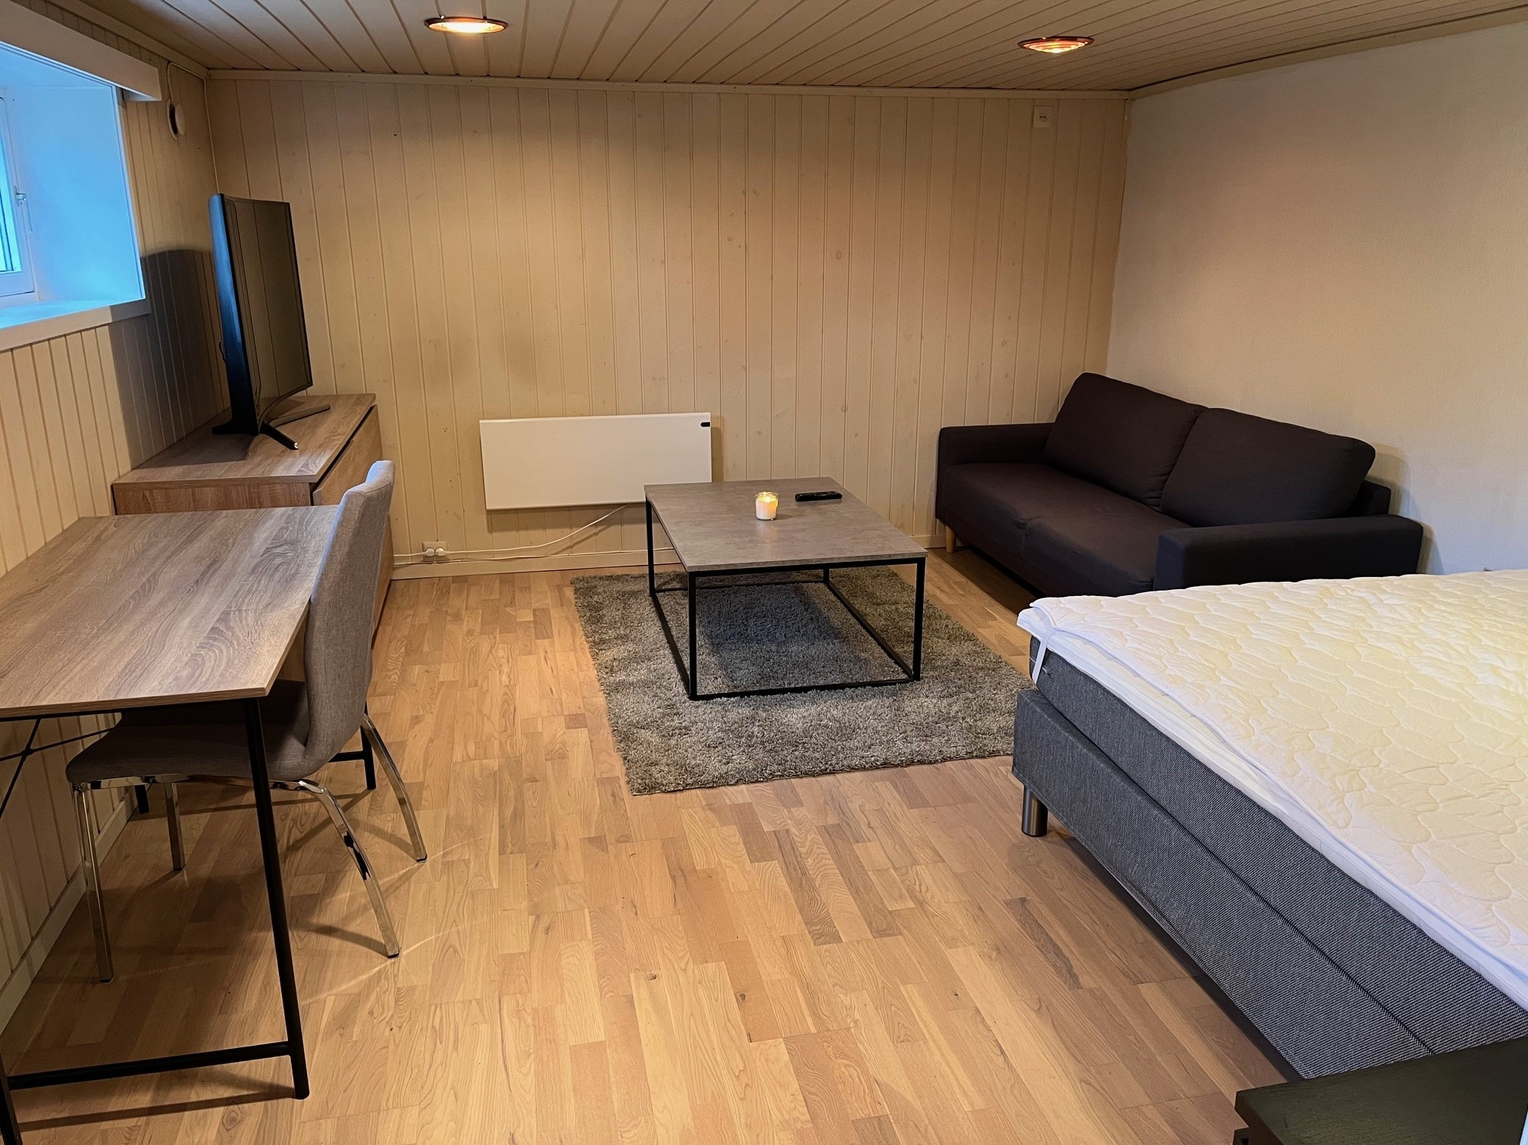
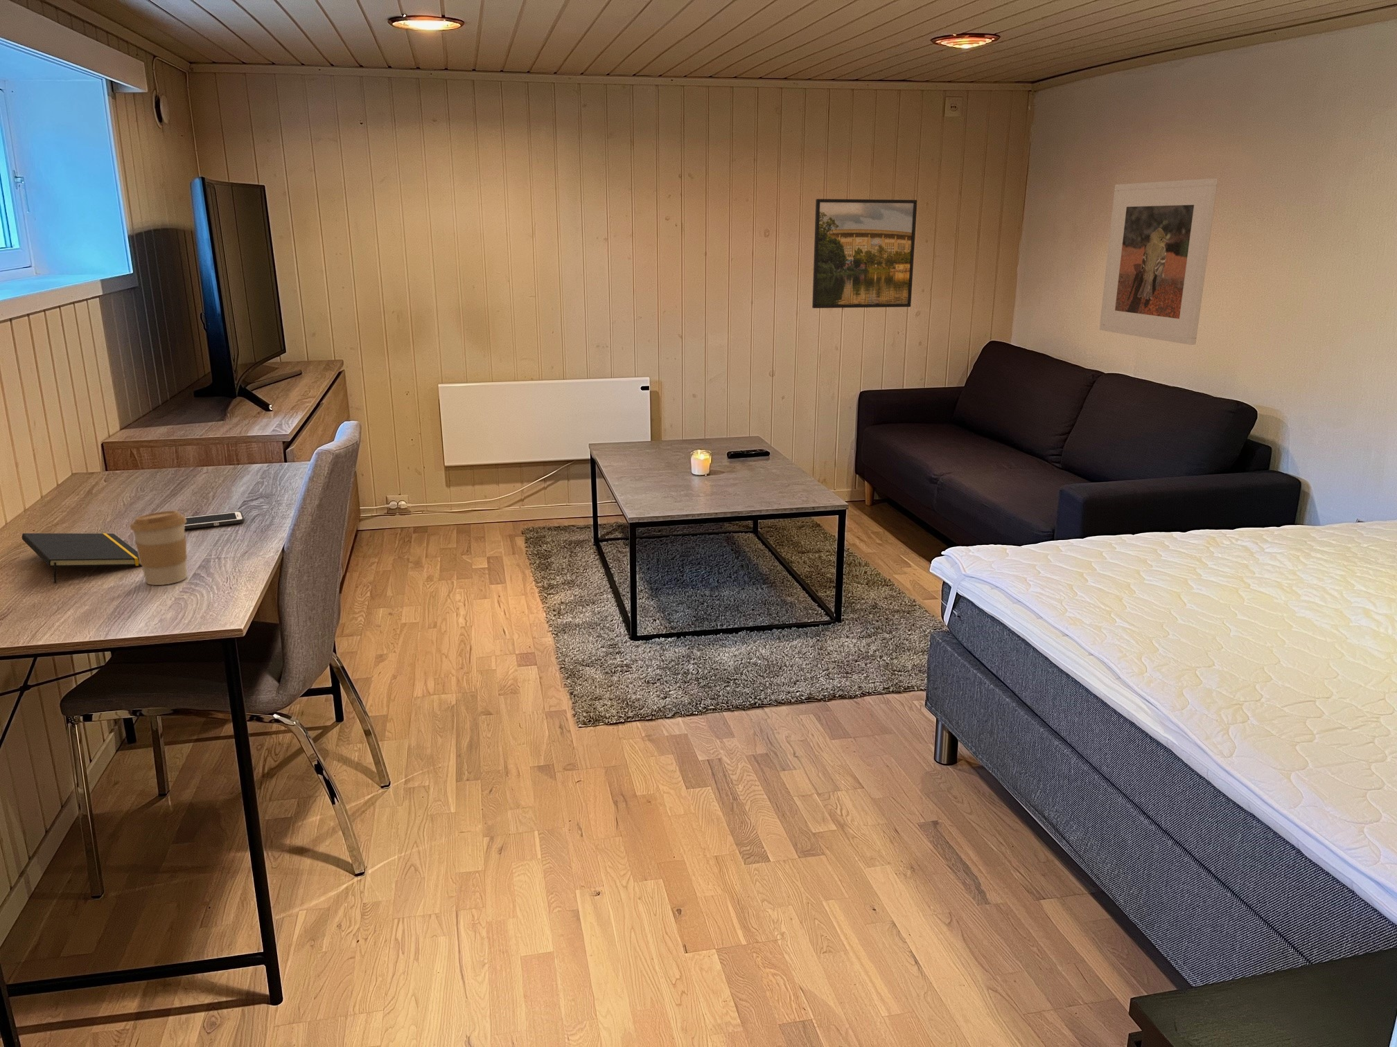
+ notepad (84, 549)
+ coffee cup (162, 545)
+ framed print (1153, 261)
+ cell phone (207, 520)
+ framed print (865, 254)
